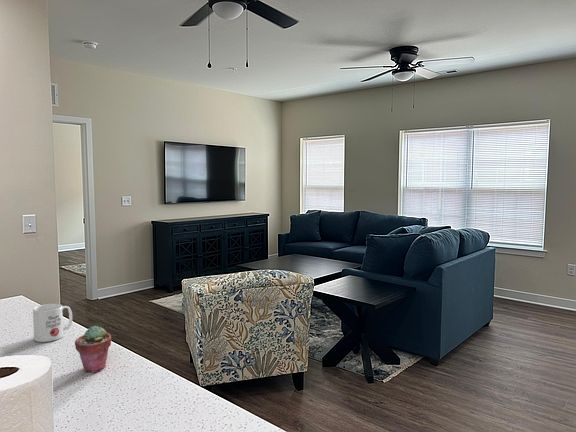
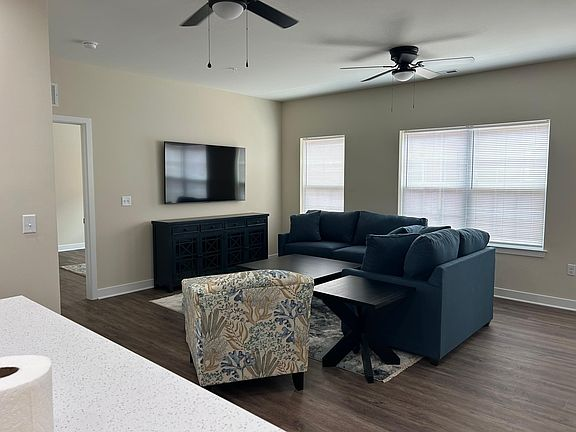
- potted succulent (93, 346)
- mug (53, 320)
